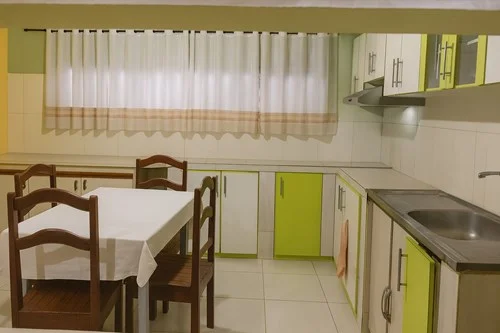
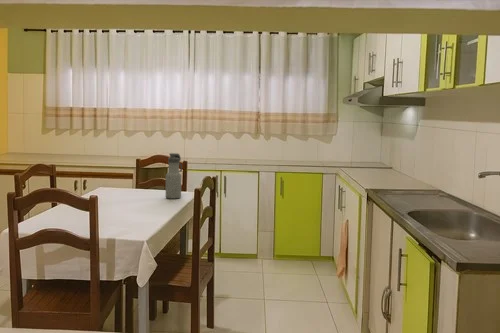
+ water bottle (173, 175)
